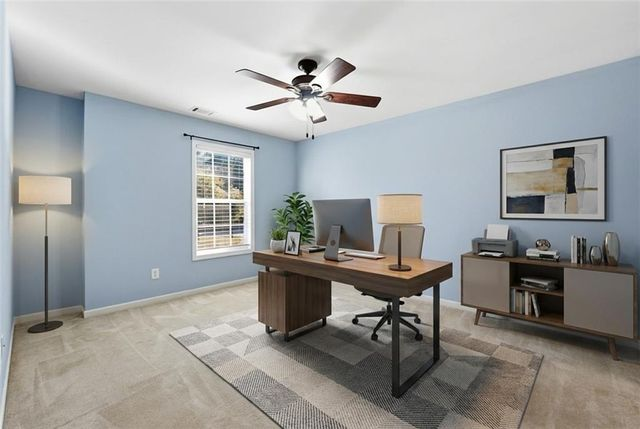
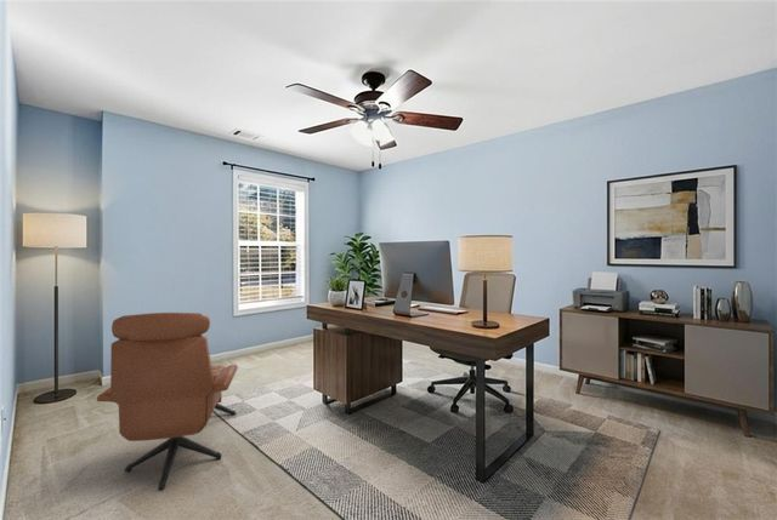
+ lounge chair (186, 373)
